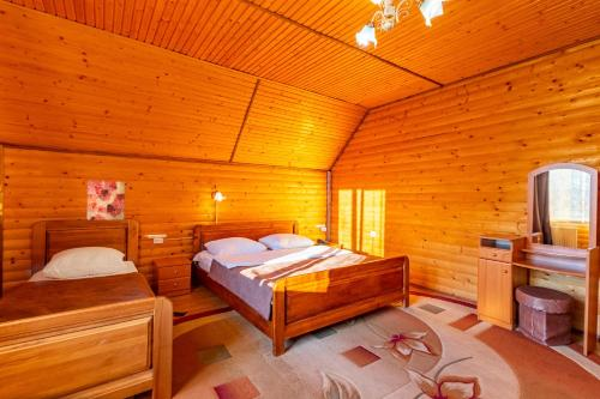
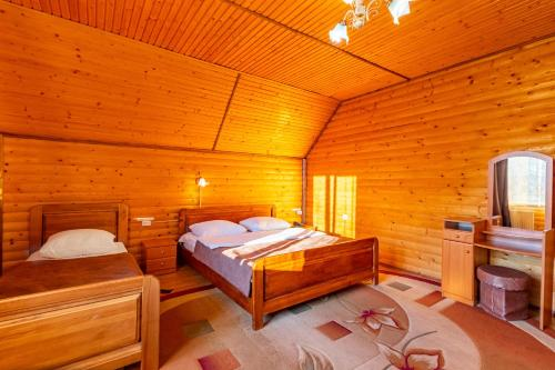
- wall art (106, 200)
